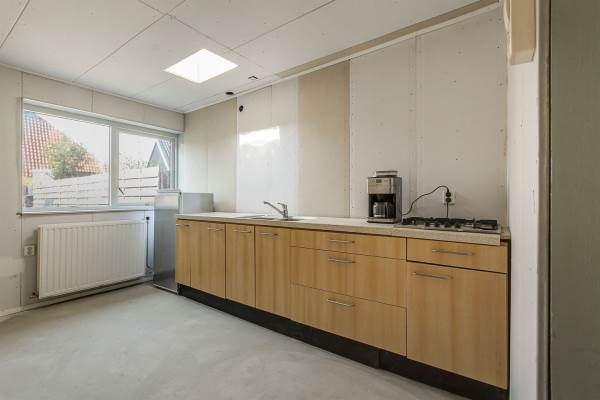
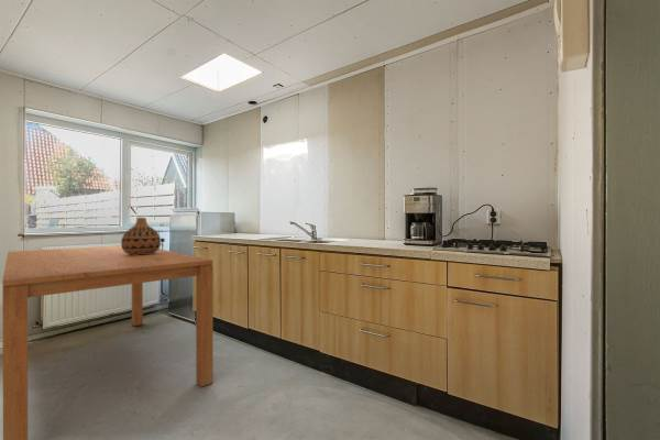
+ vase (141, 235)
+ dining table (95, 288)
